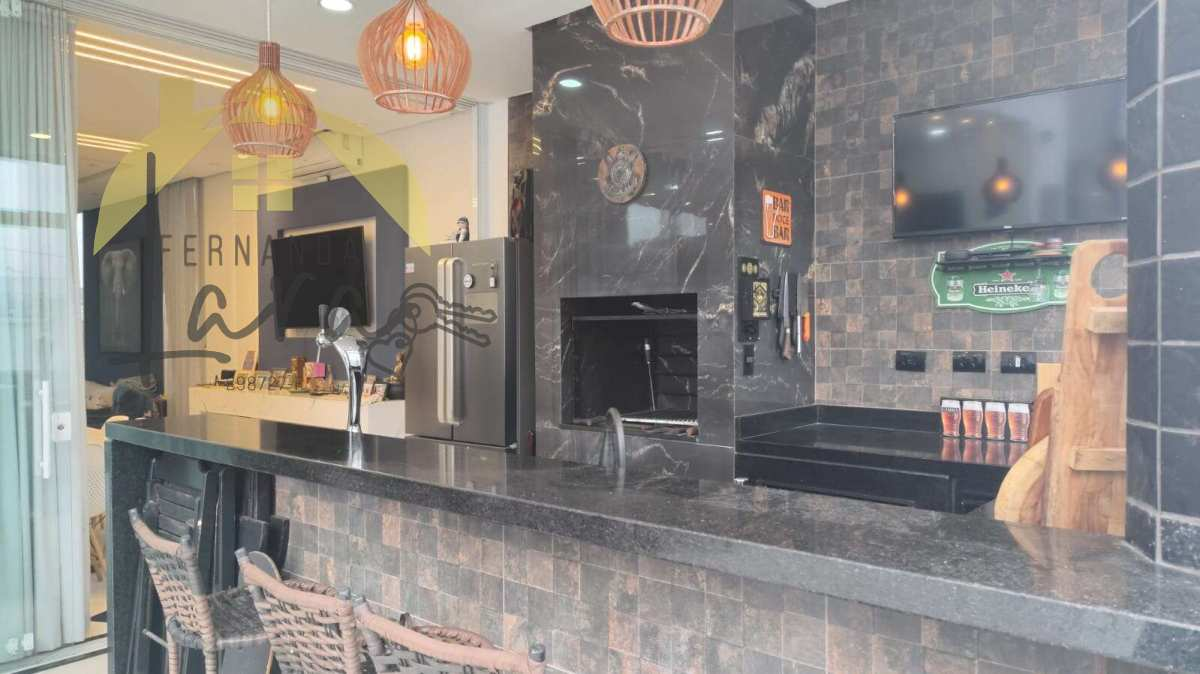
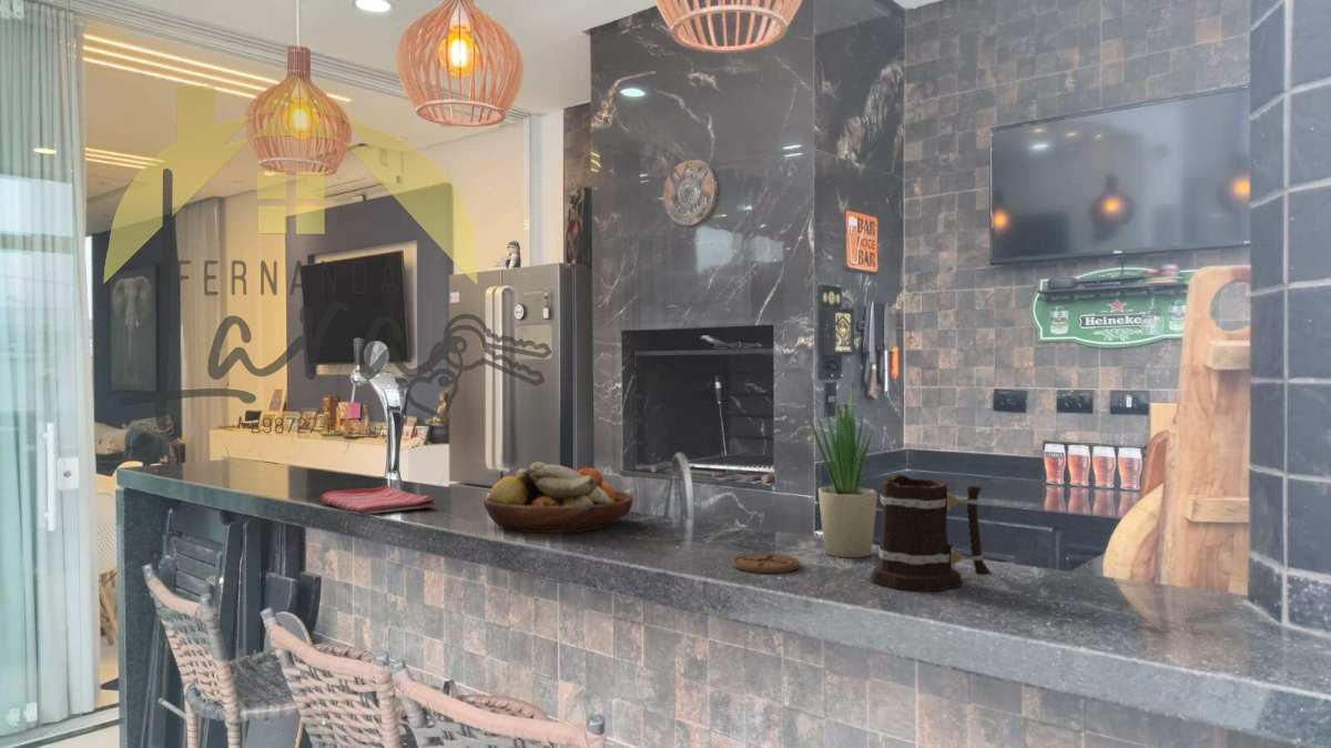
+ potted plant (842, 465)
+ dish towel (376, 499)
+ beer mug (929, 529)
+ fruit bowl (560, 491)
+ coaster (765, 563)
